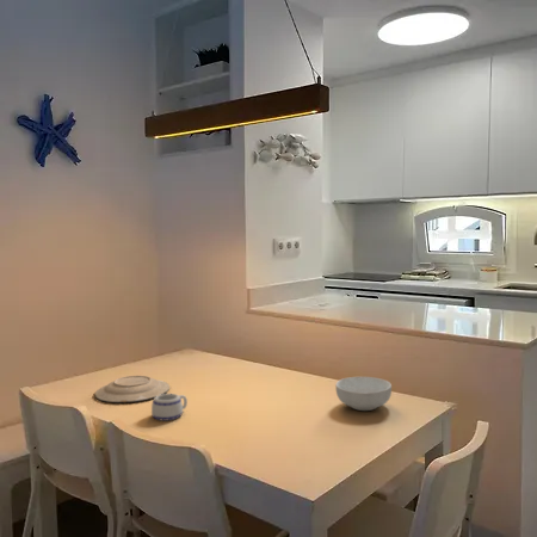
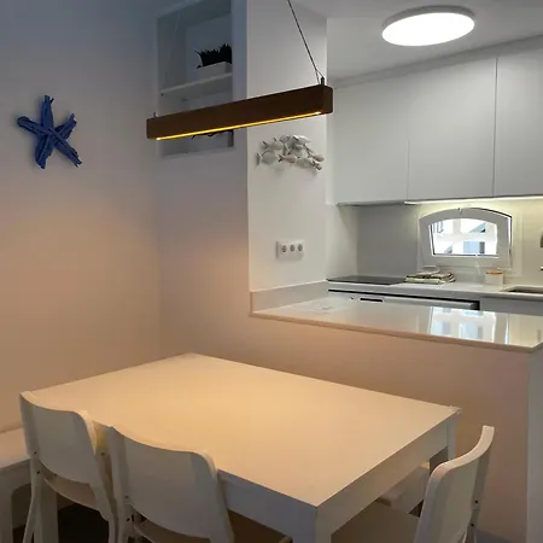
- mug (171, 405)
- cereal bowl (363, 395)
- plate (132, 385)
